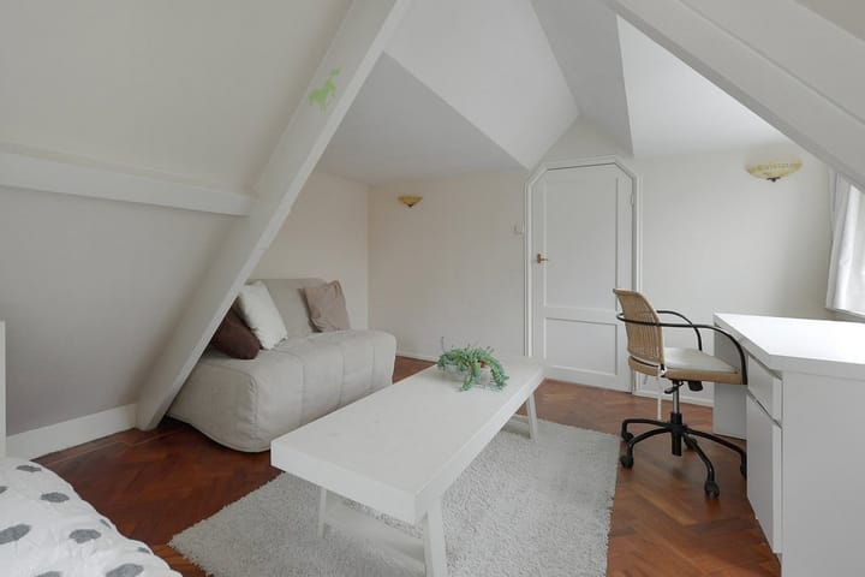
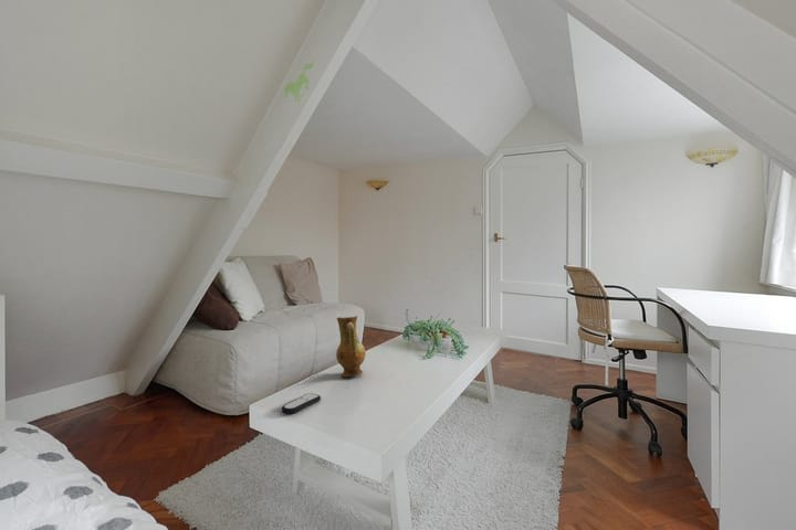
+ remote control (301, 402)
+ ceramic jug (352, 346)
